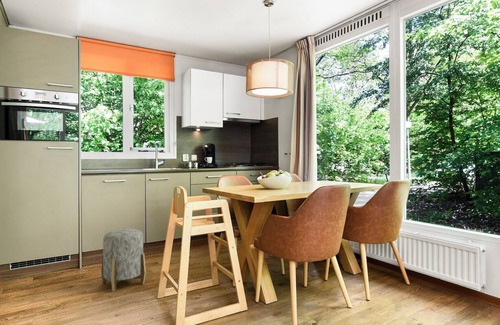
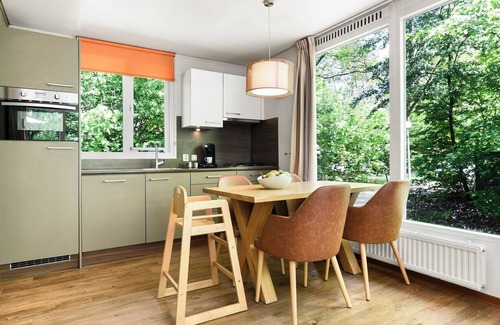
- stool (123, 256)
